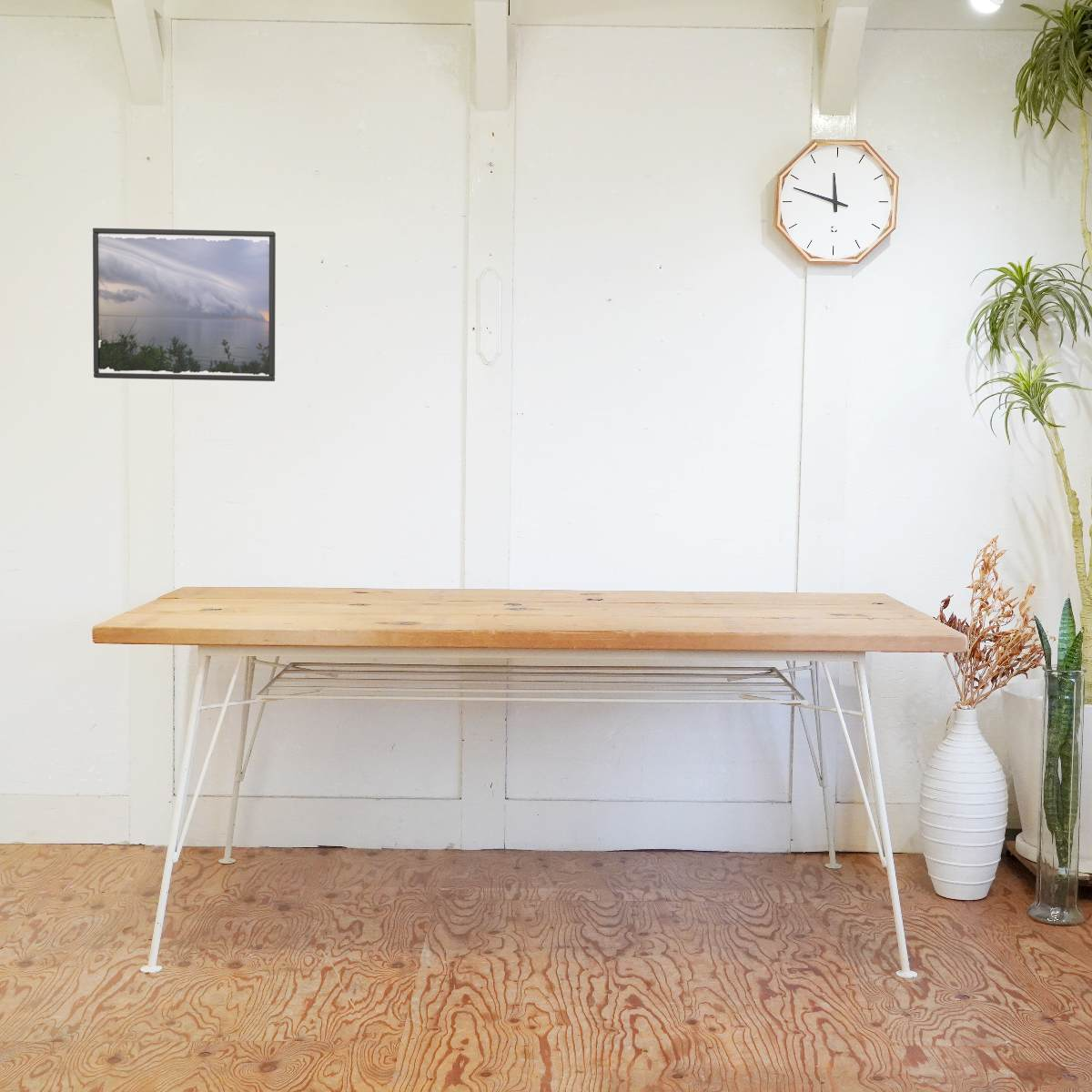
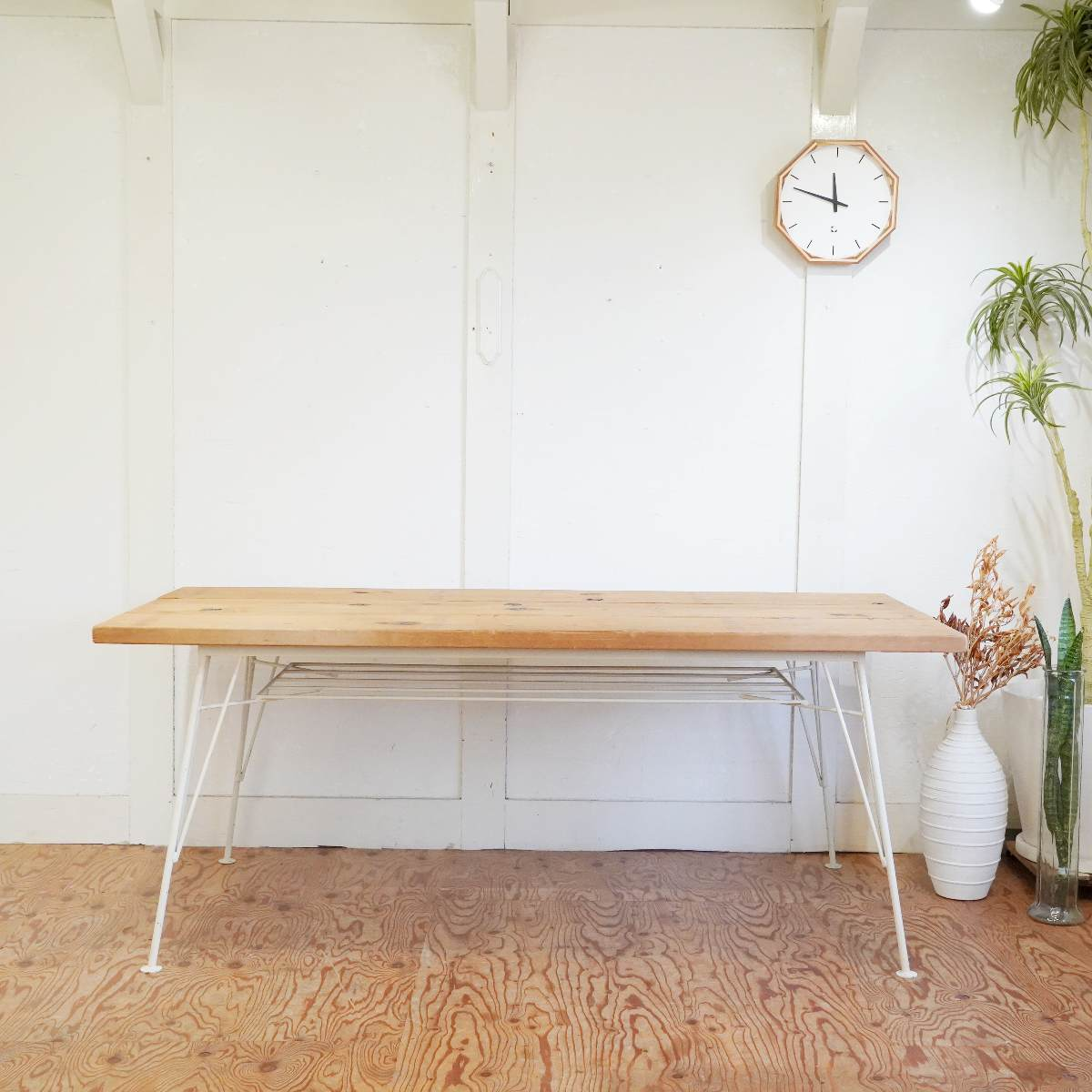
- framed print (184, 305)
